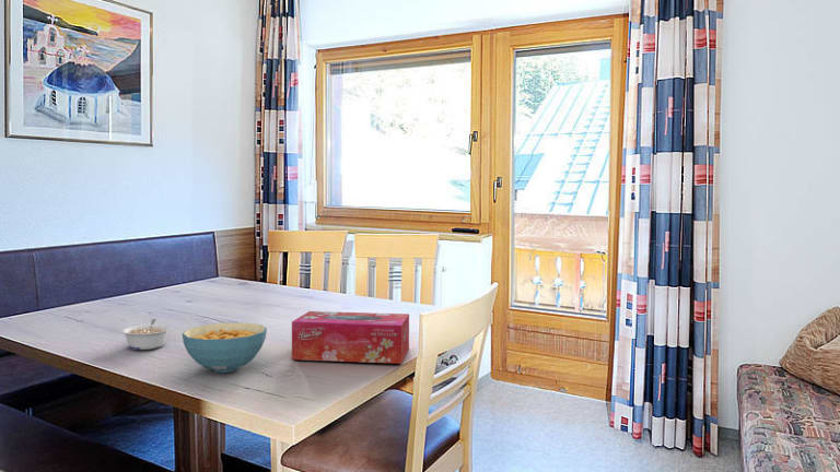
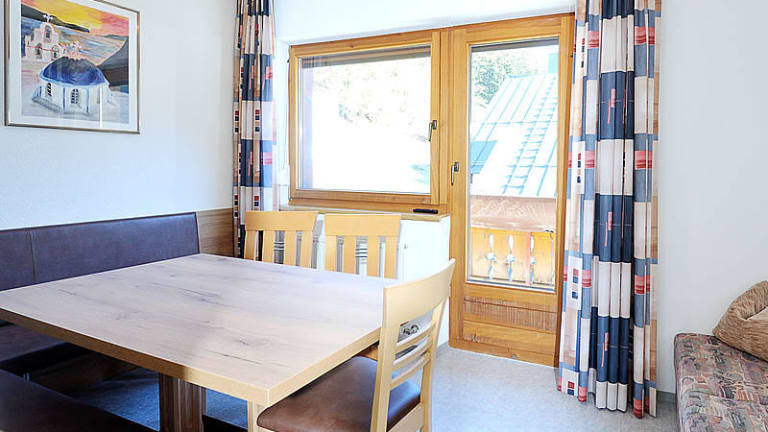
- legume (145, 335)
- tissue box (352, 335)
- cereal bowl (225, 350)
